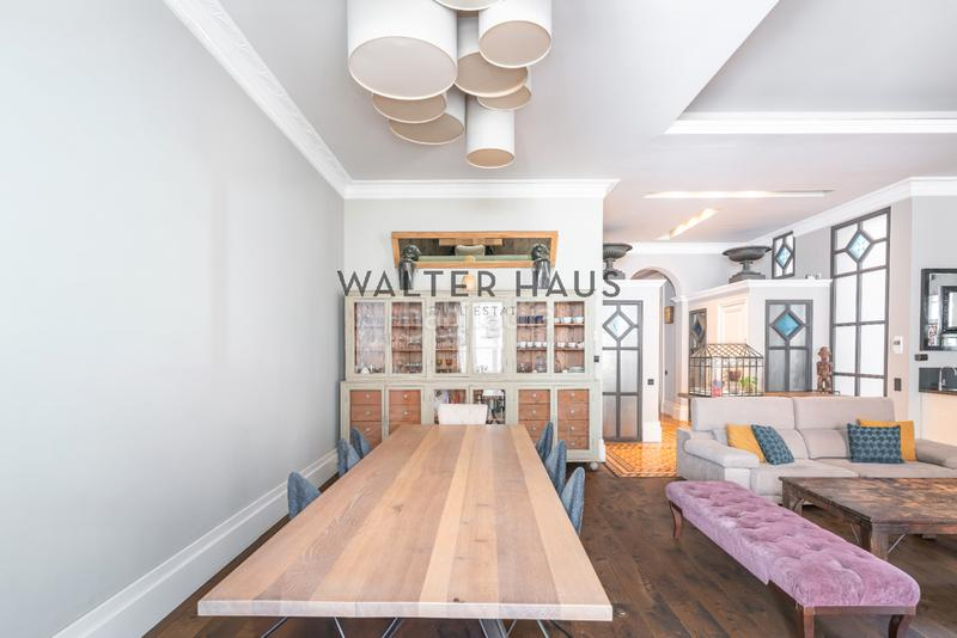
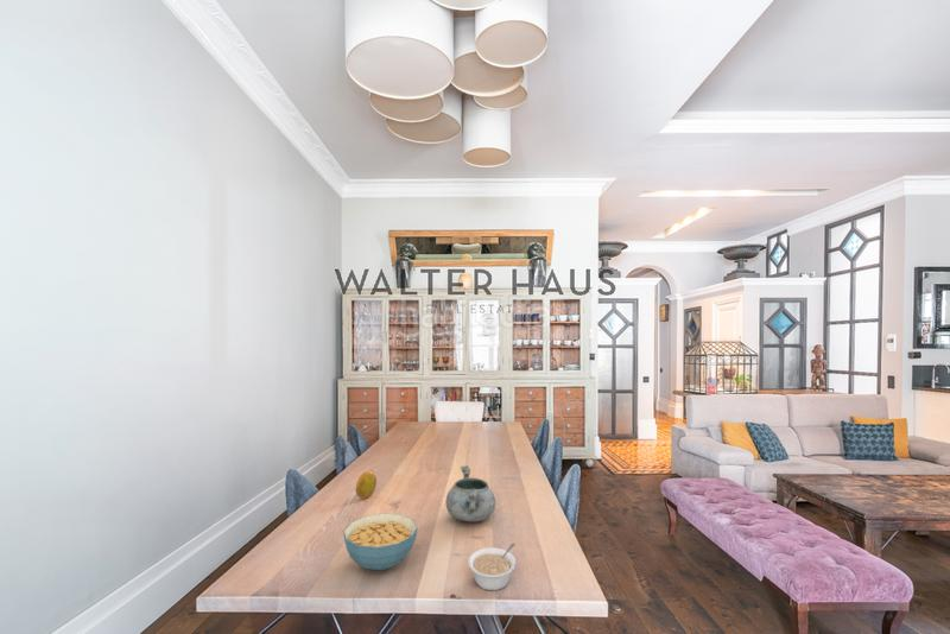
+ decorative bowl (470, 496)
+ cereal bowl (380, 546)
+ legume (492, 566)
+ coin (366, 484)
